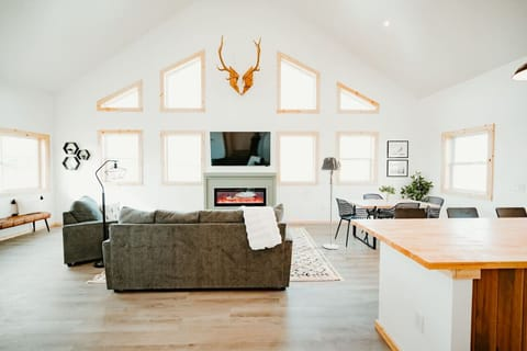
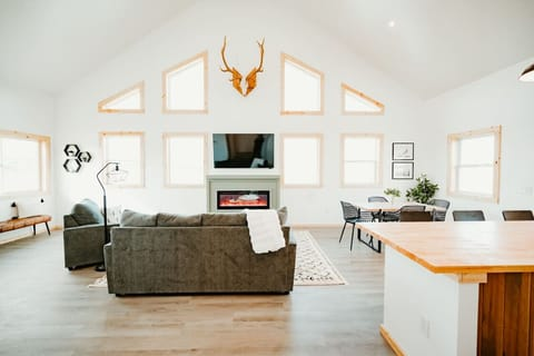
- floor lamp (330, 202)
